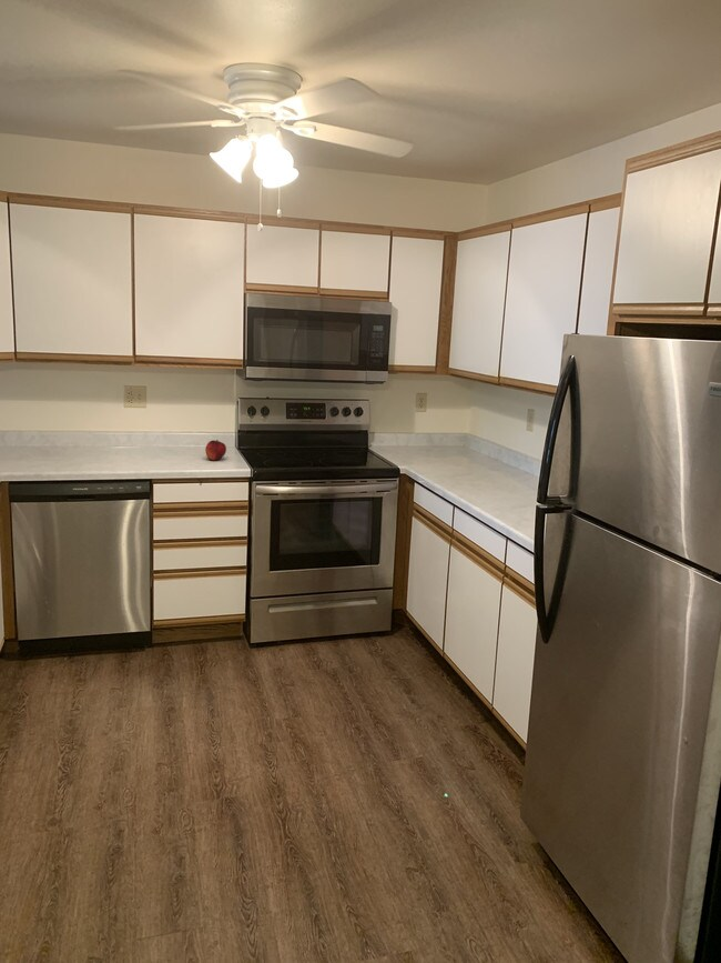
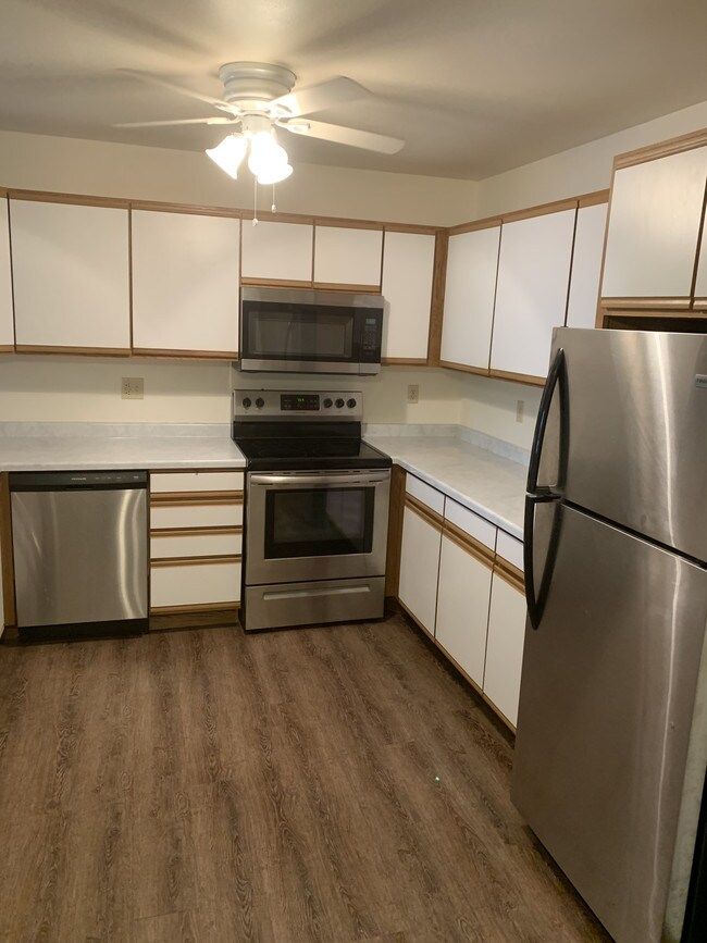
- fruit (215, 450)
